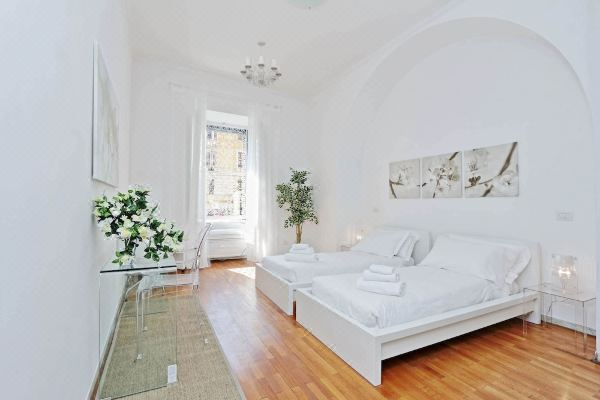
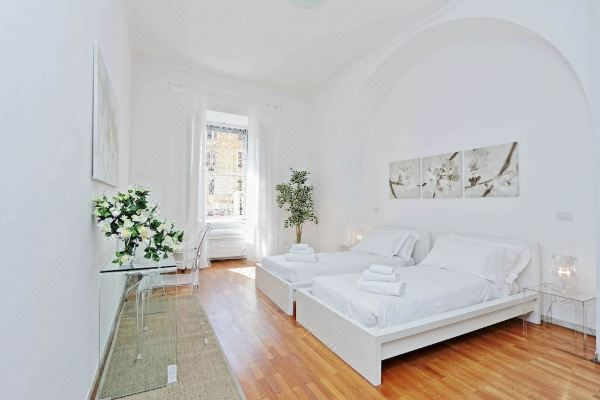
- chandelier (261, 64)
